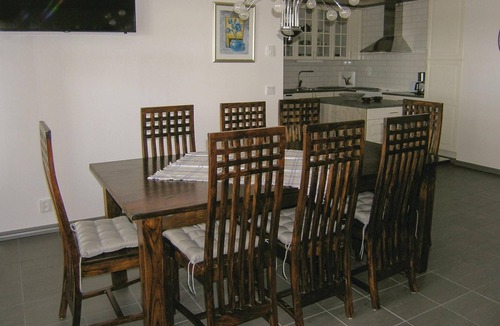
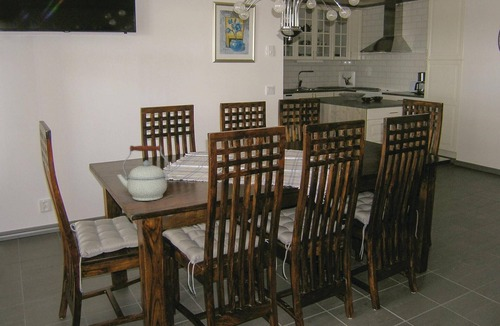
+ kettle (143, 171)
